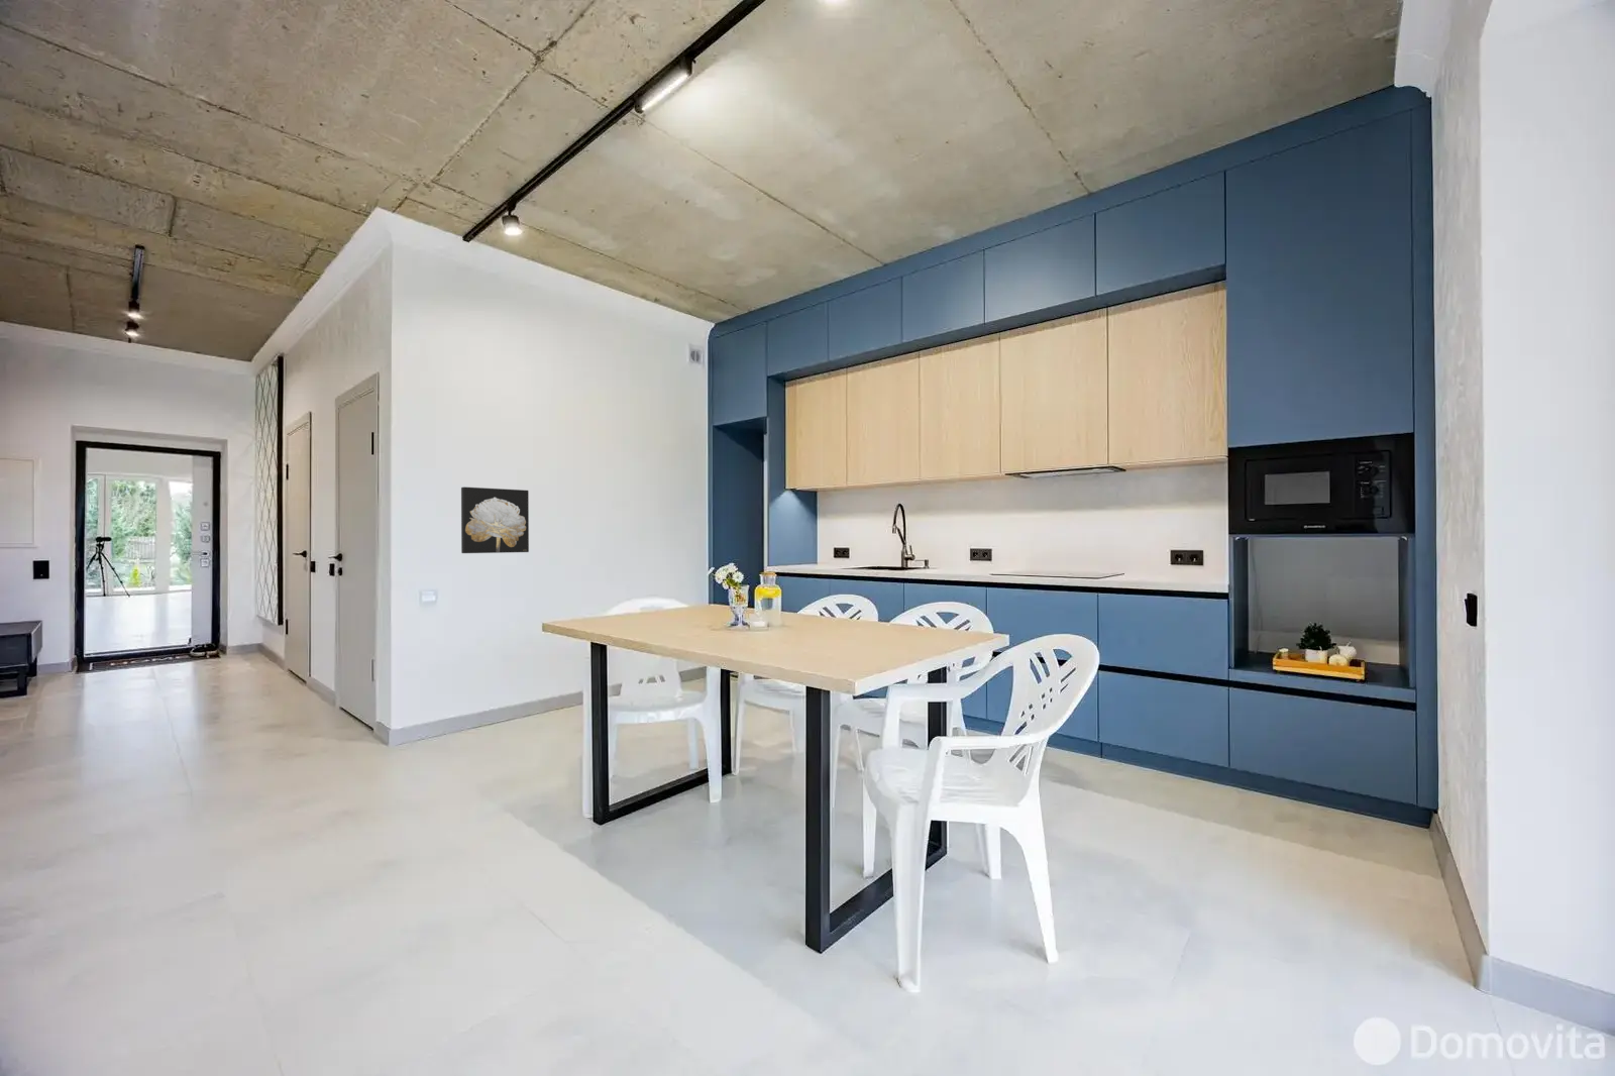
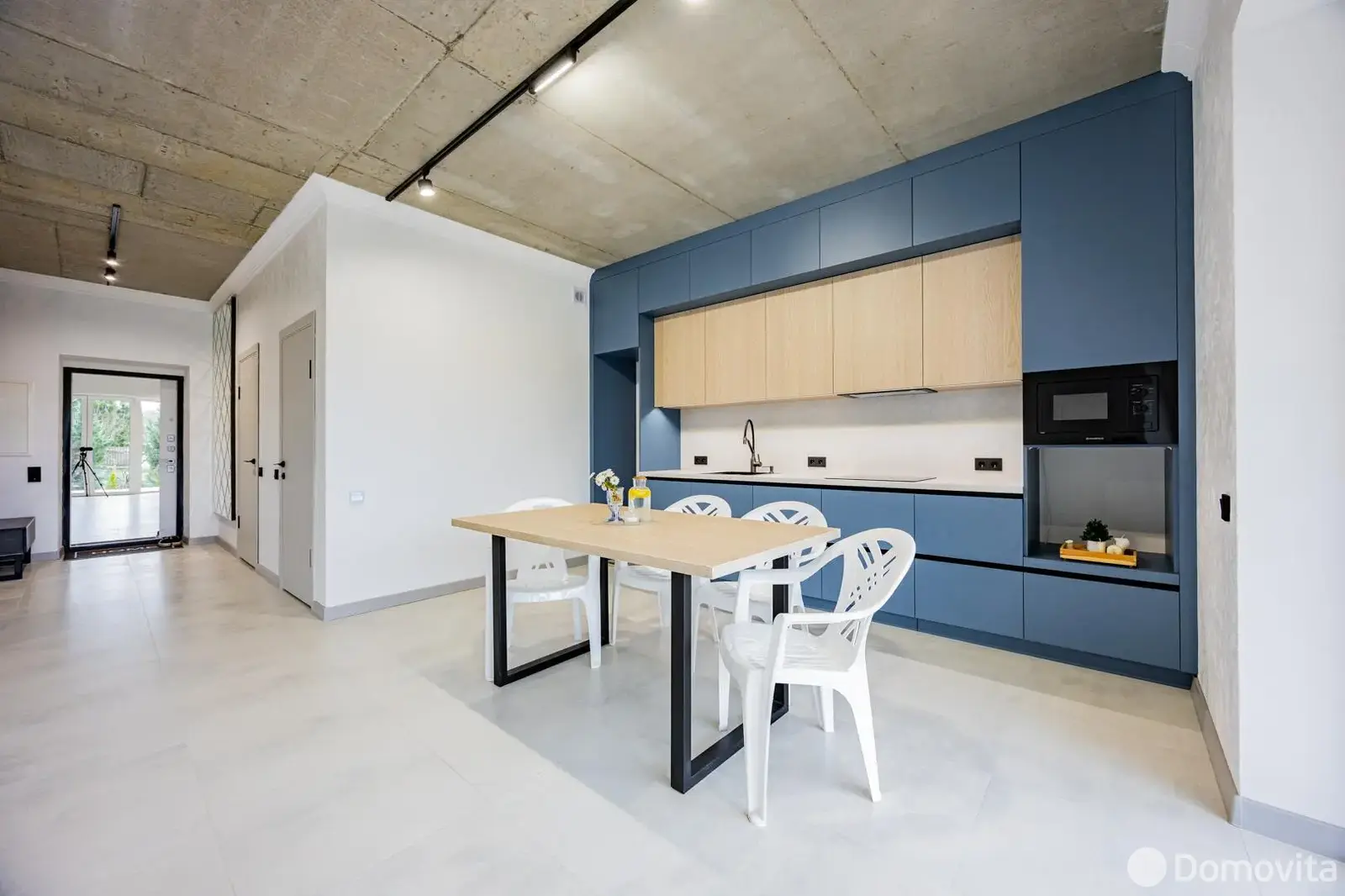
- wall art (496, 520)
